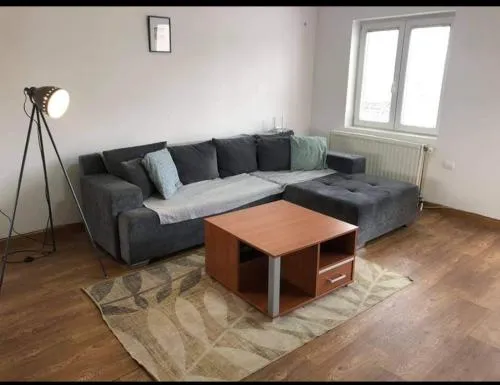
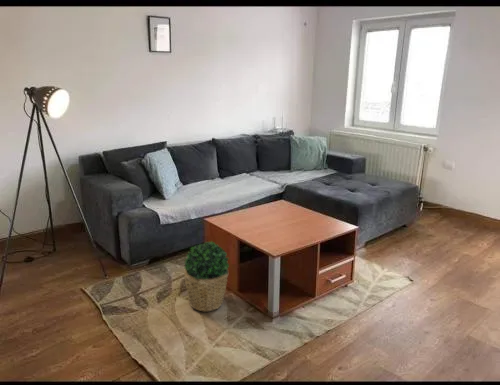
+ potted plant (206, 274)
